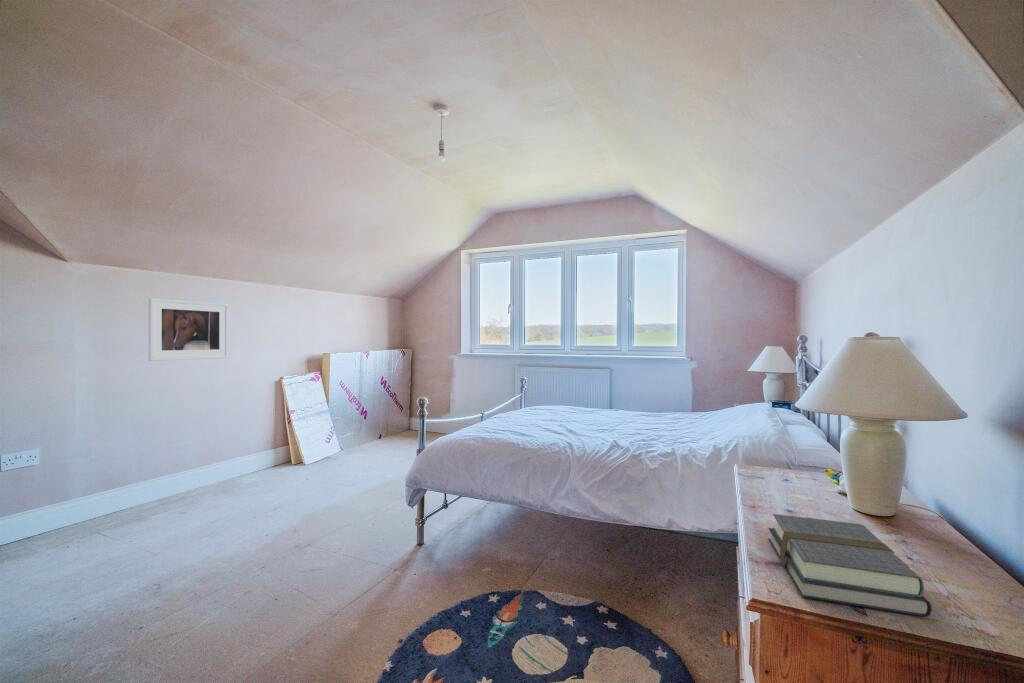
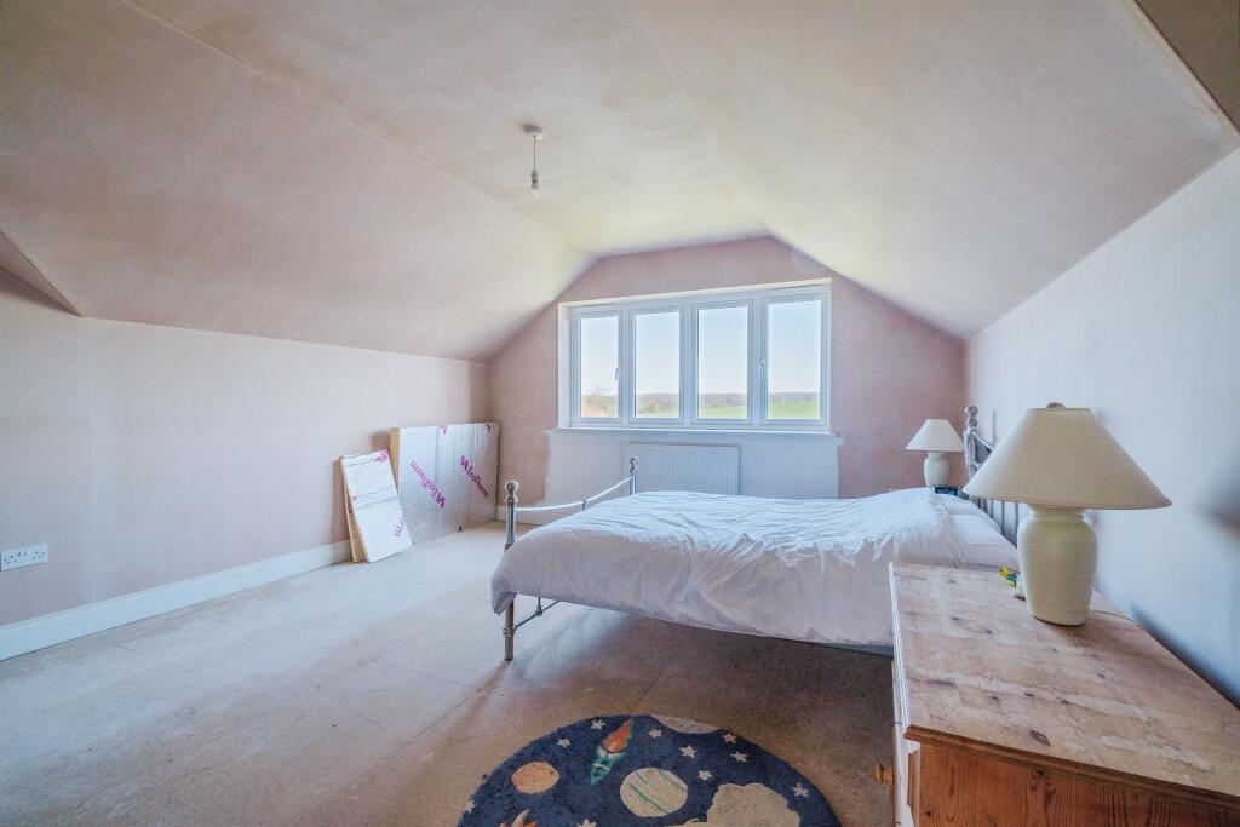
- book (836, 556)
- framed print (191, 330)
